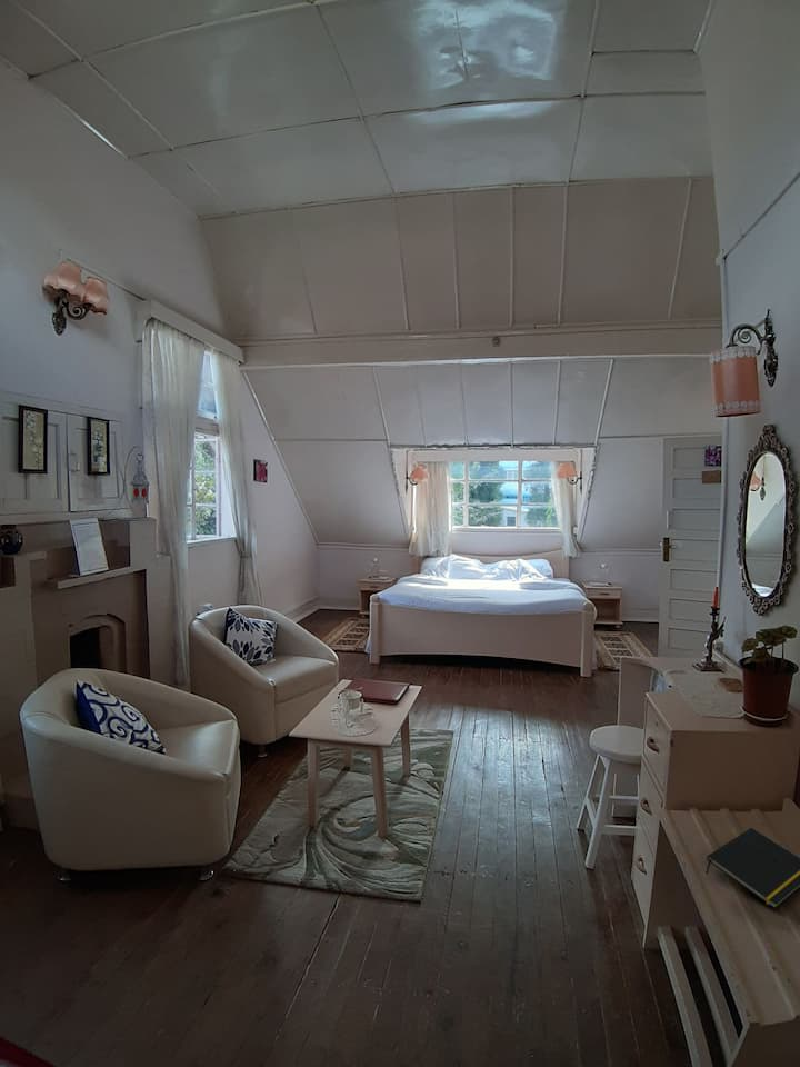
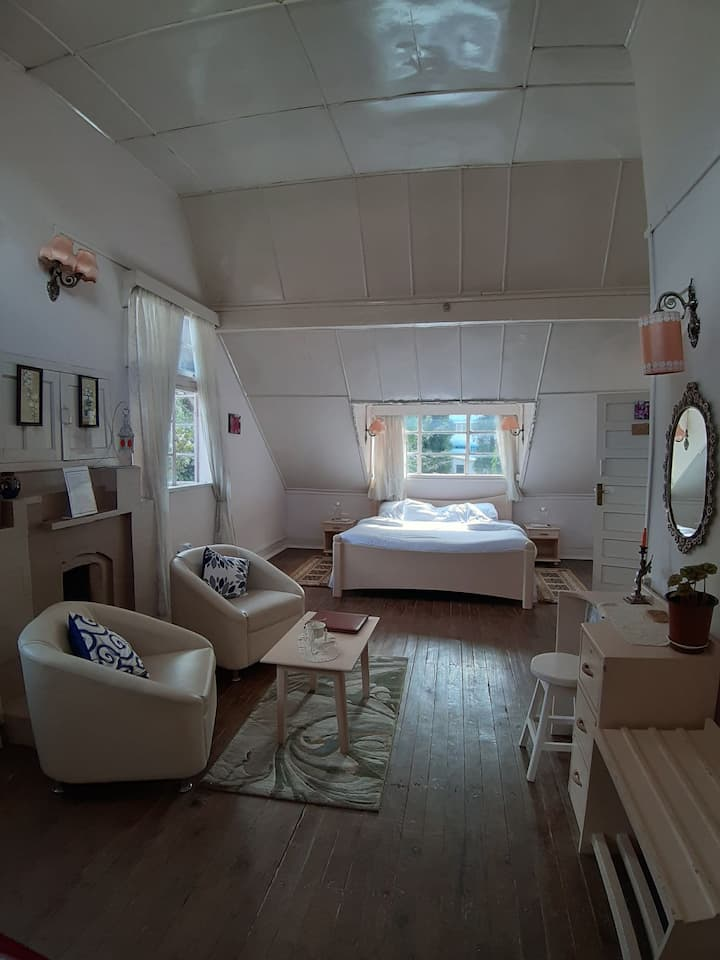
- notepad (761, 864)
